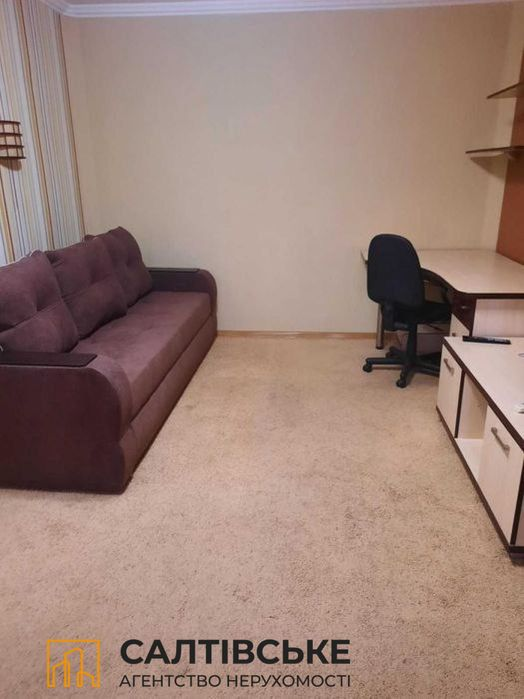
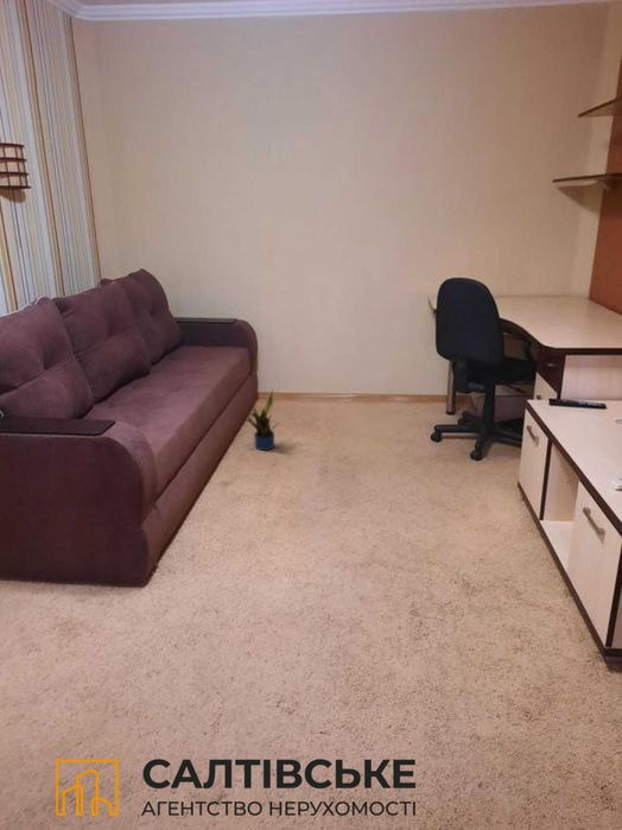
+ potted plant (262, 419)
